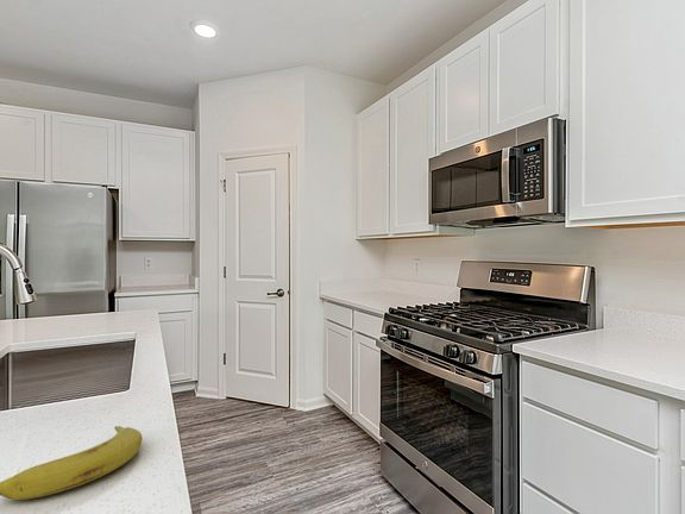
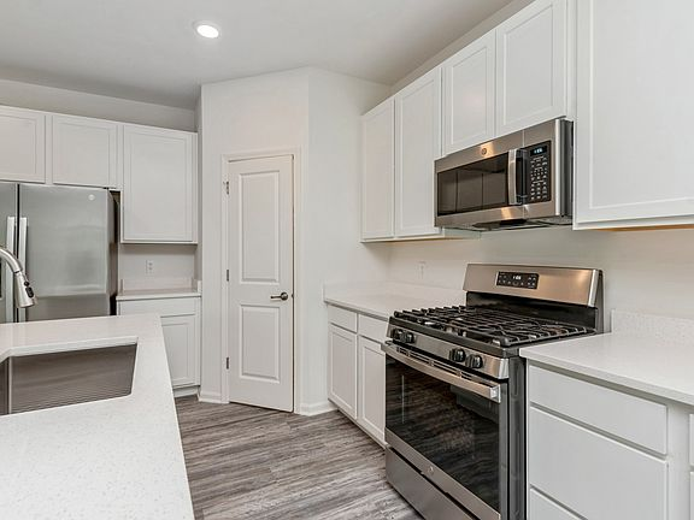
- fruit (78, 452)
